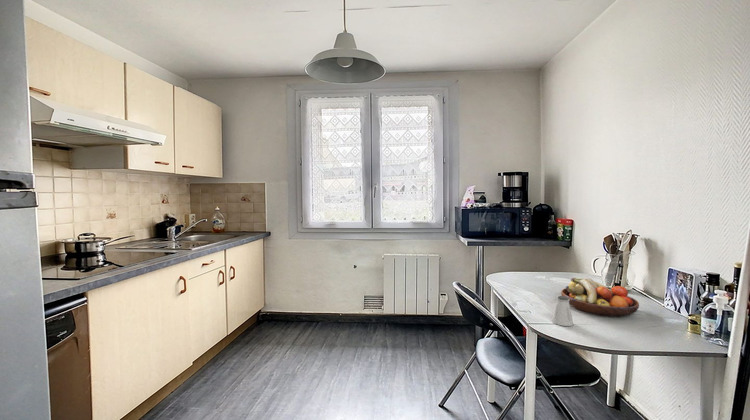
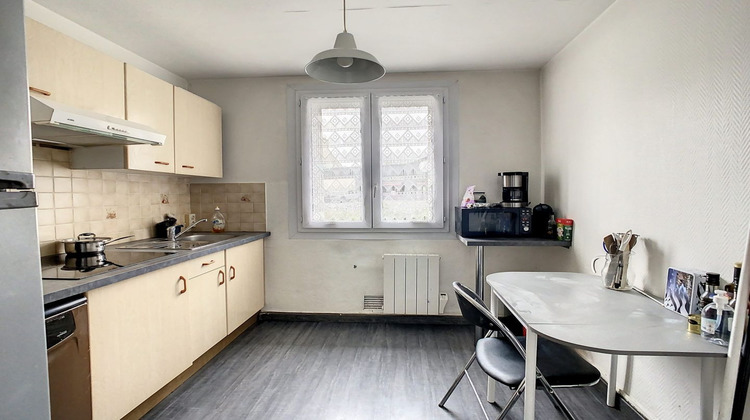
- saltshaker (562, 309)
- fruit bowl (597, 294)
